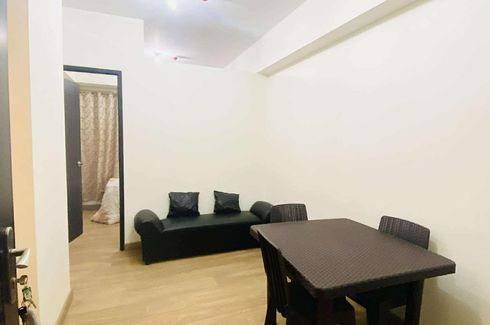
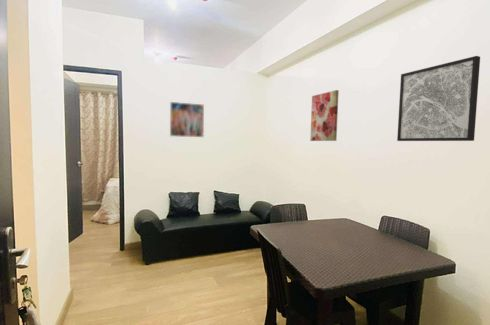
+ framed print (187, 120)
+ wall art (323, 117)
+ wall art (433, 103)
